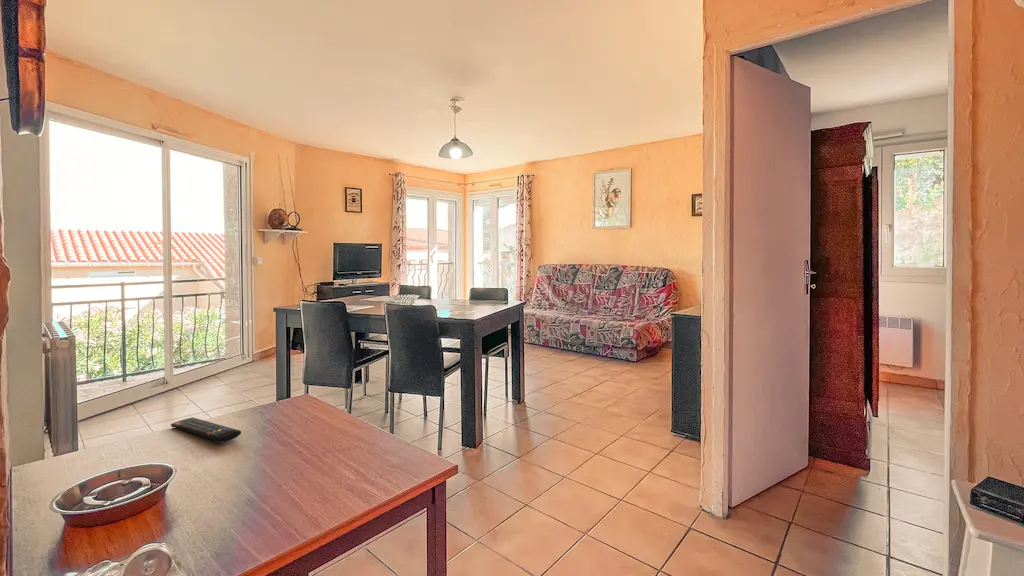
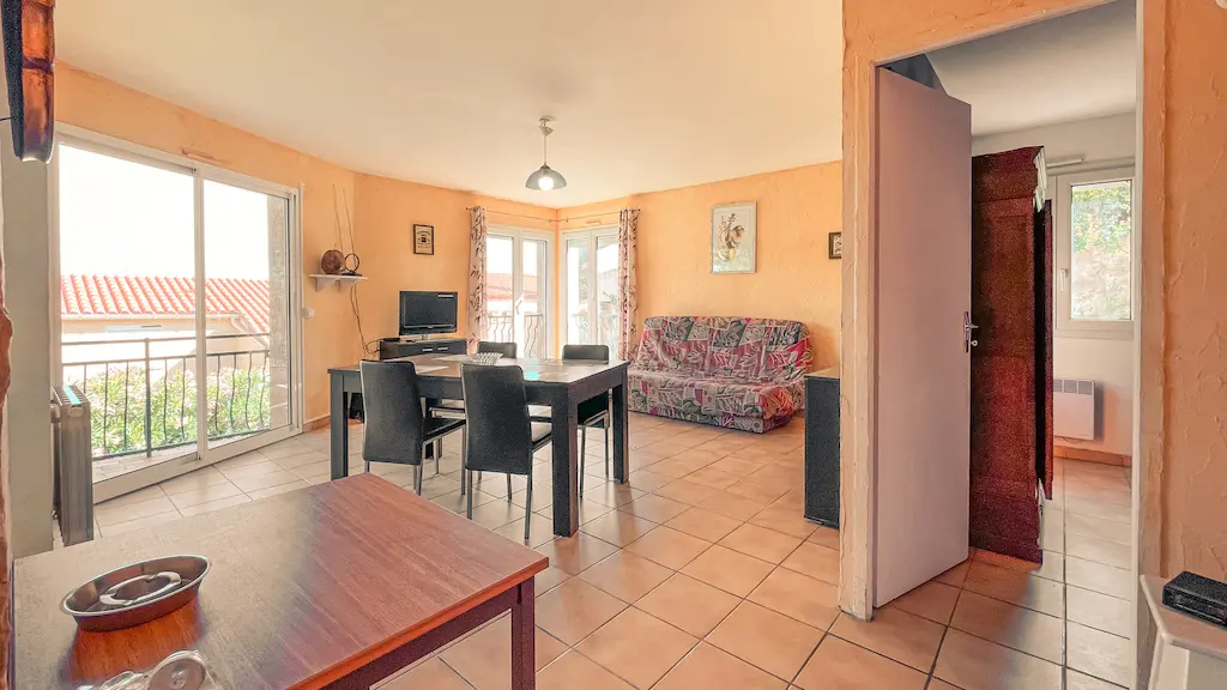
- remote control (204, 429)
